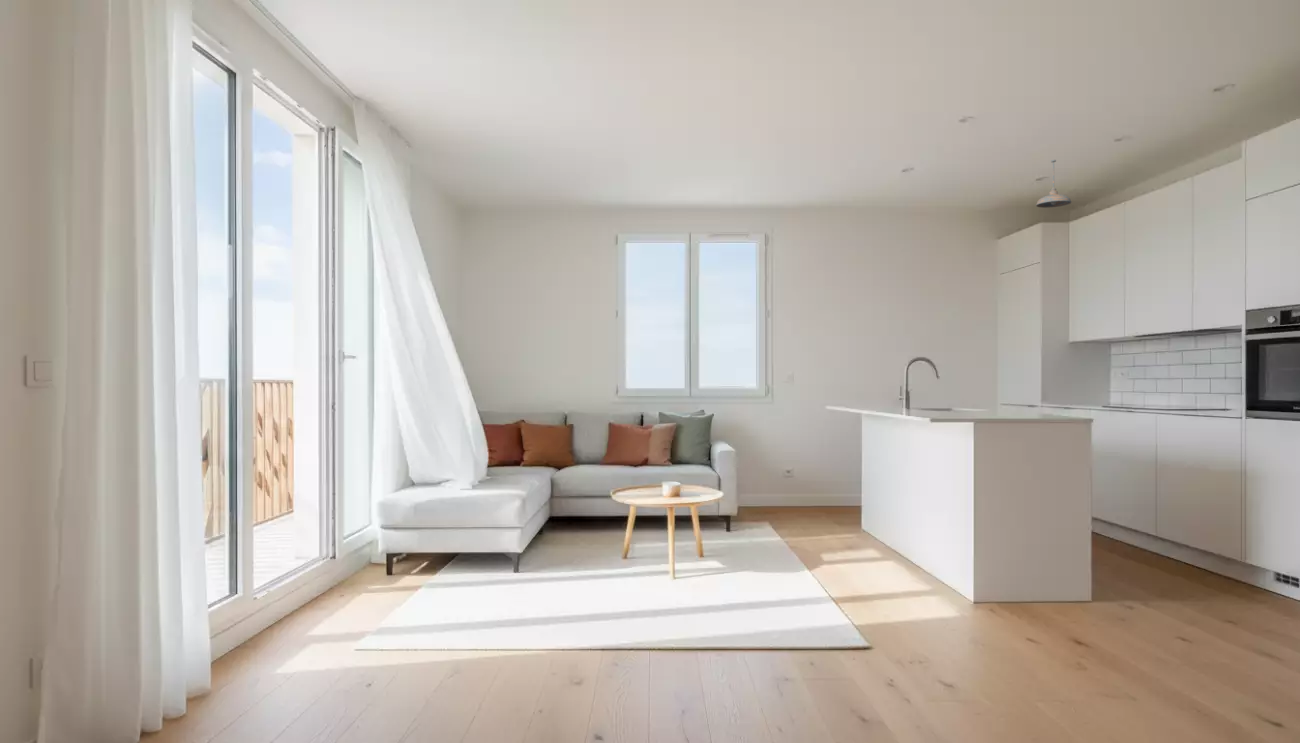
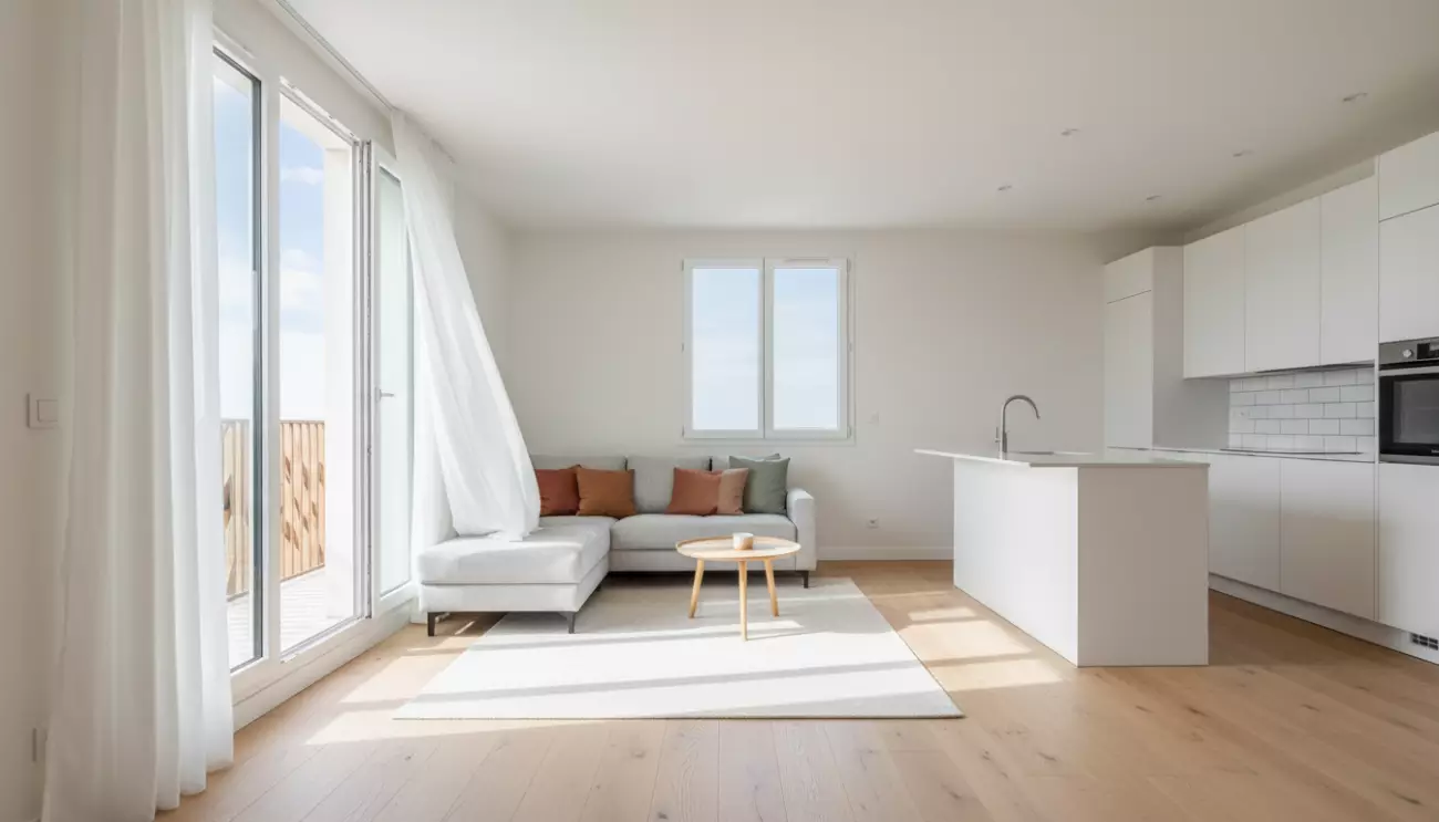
- pendant light (1053, 182)
